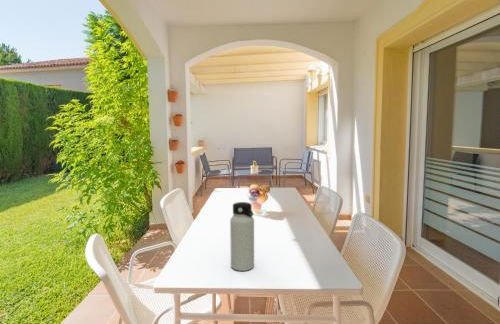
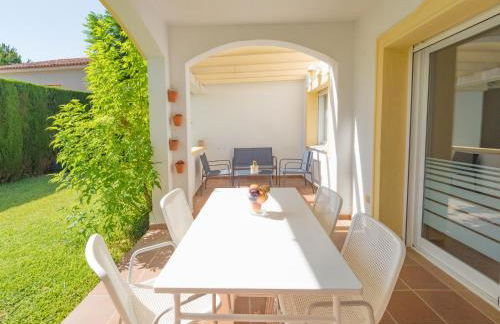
- water bottle (242, 235)
